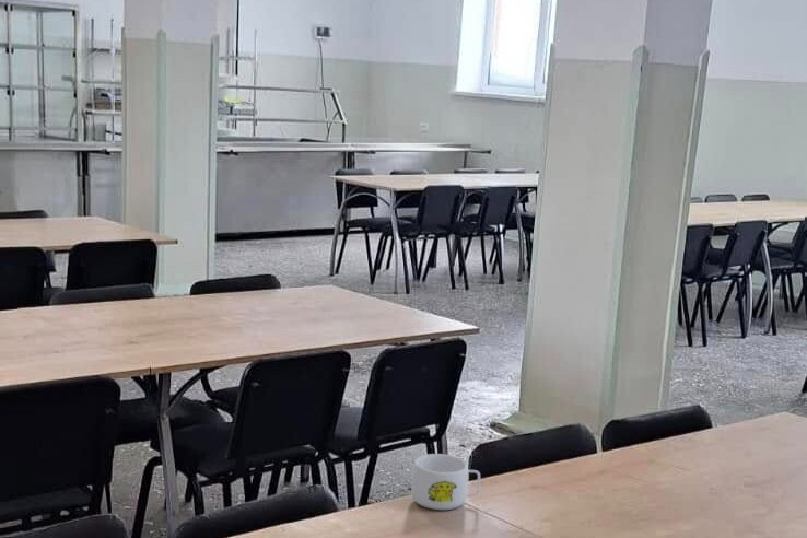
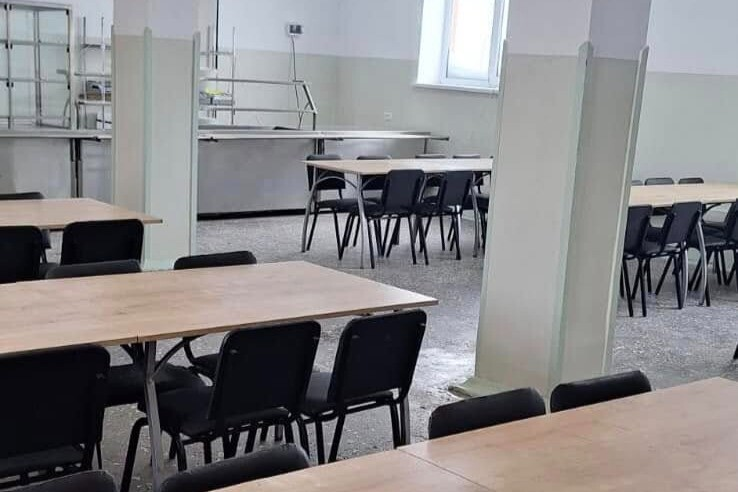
- mug (440, 481)
